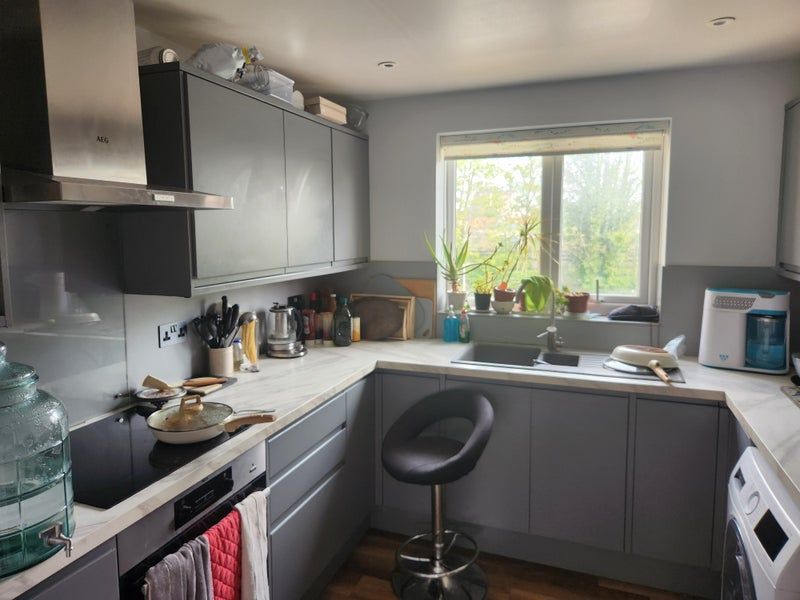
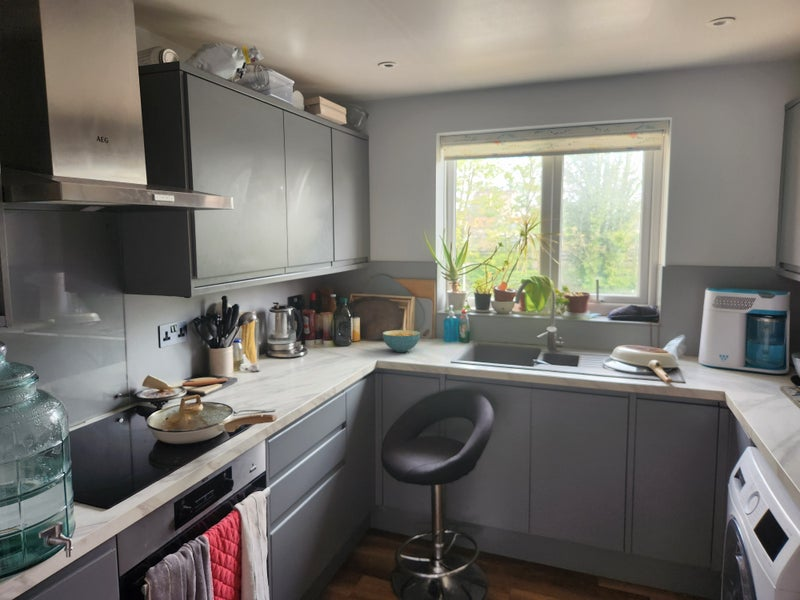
+ cereal bowl (401, 342)
